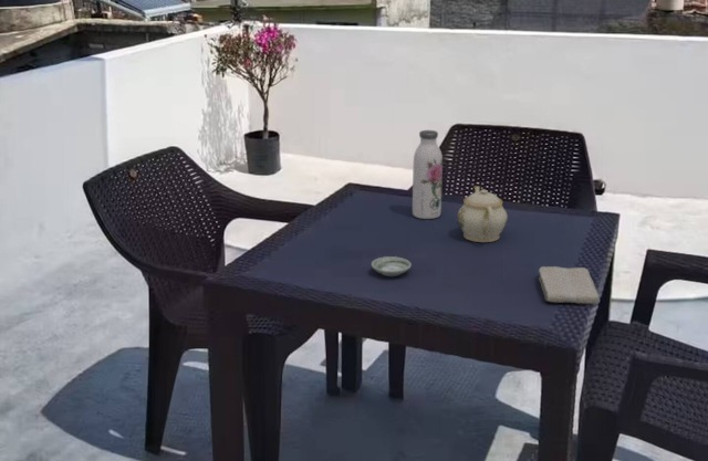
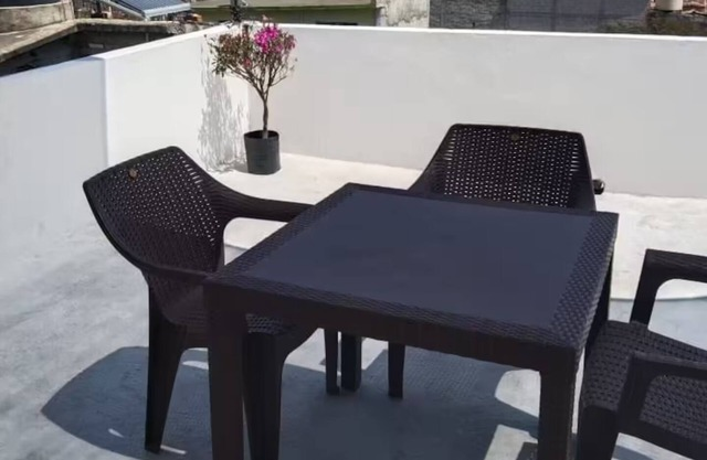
- saucer (391, 268)
- washcloth (568, 283)
- water bottle (427, 174)
- teapot (482, 213)
